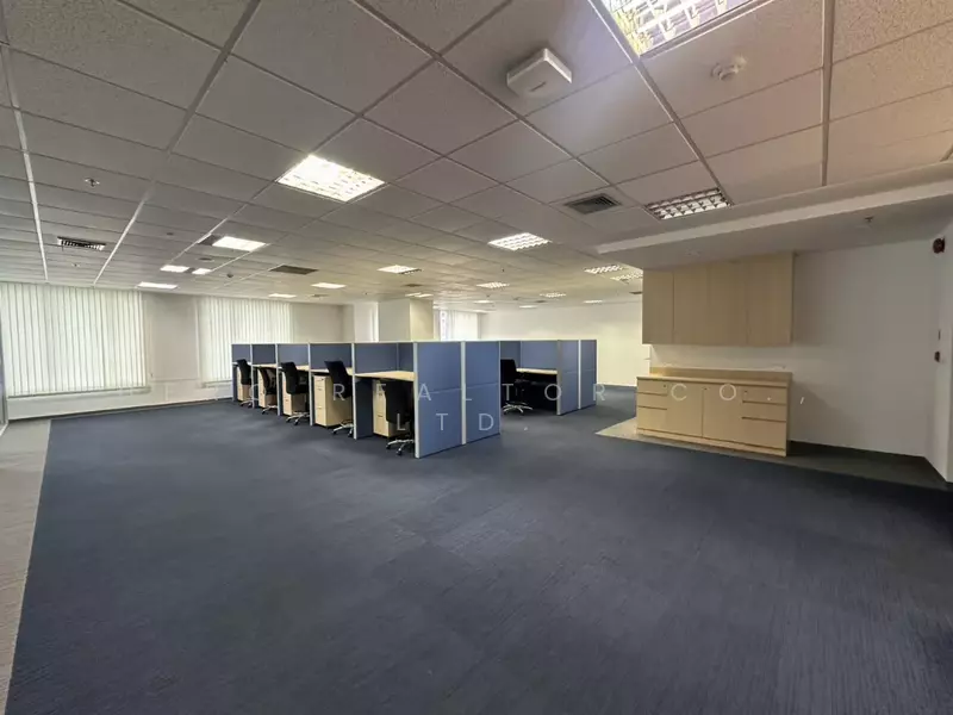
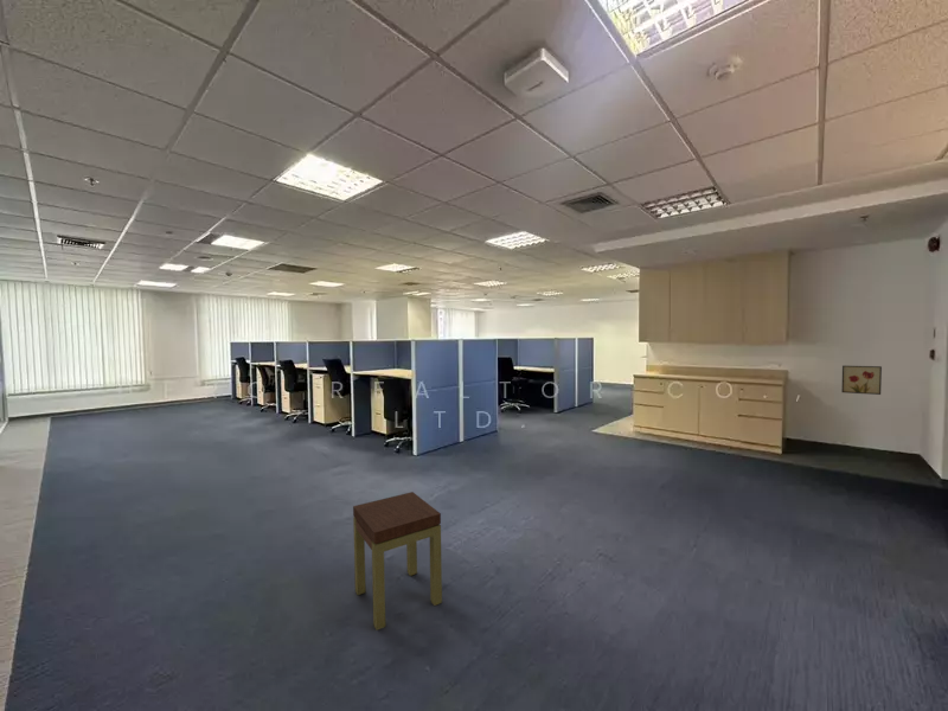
+ side table (395, 547)
+ wall art (860, 379)
